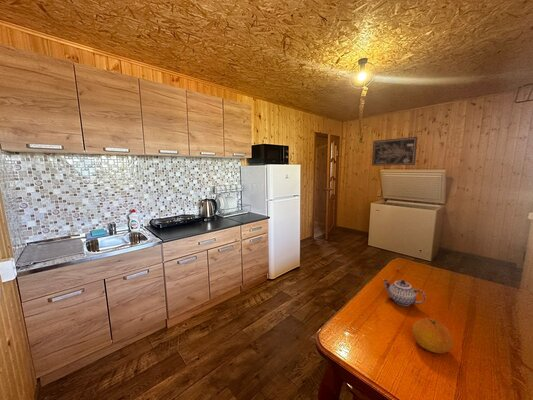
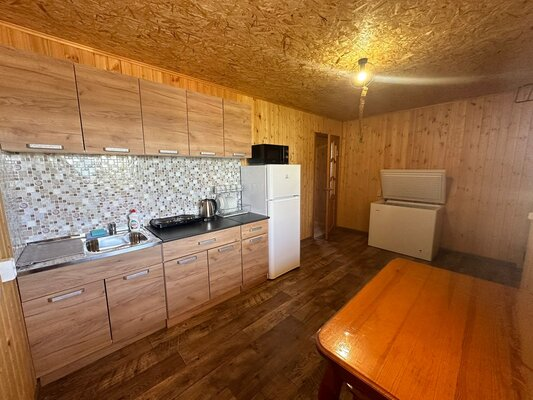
- wall art (393, 152)
- teapot (402, 290)
- fruit (432, 333)
